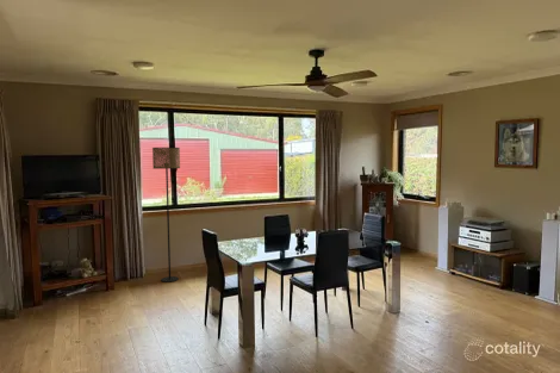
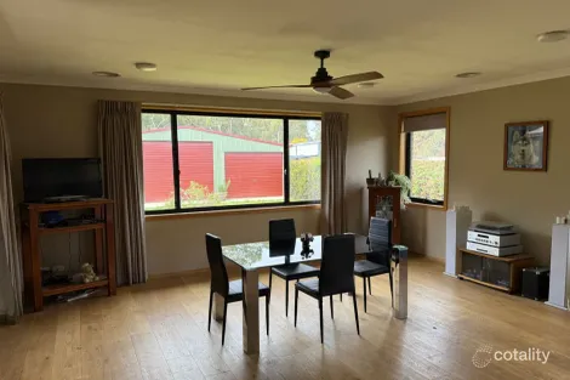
- floor lamp (168, 213)
